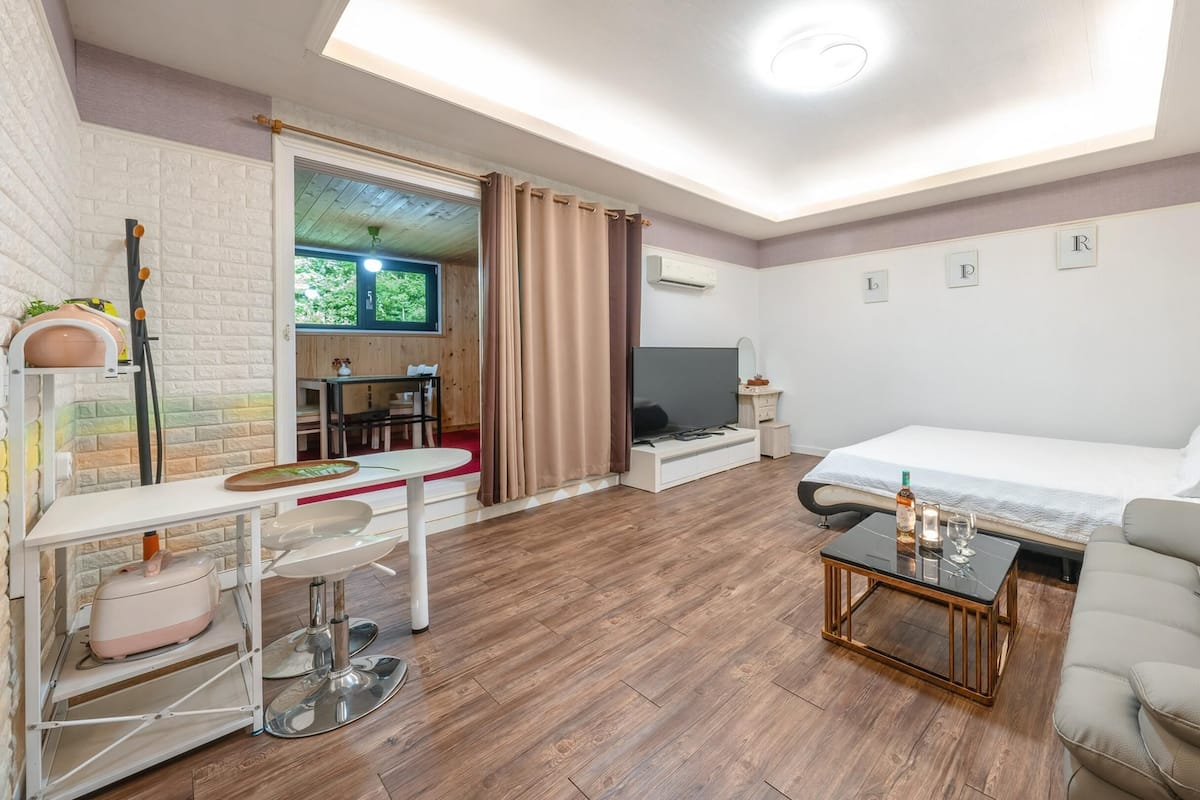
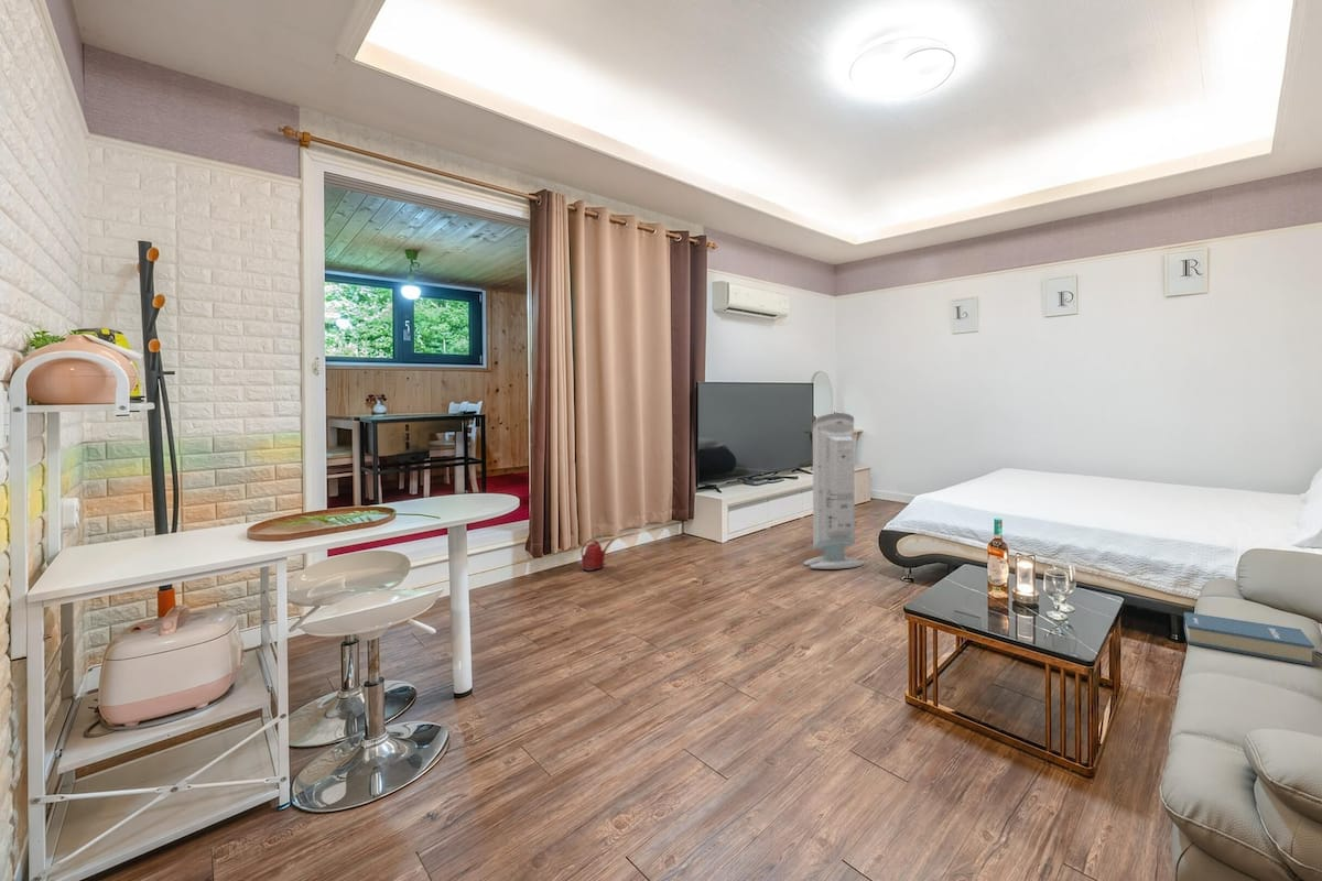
+ hardback book (1243, 635)
+ air purifier (834, 489)
+ watering can (597, 552)
